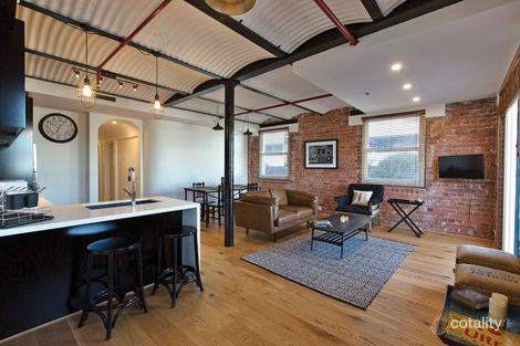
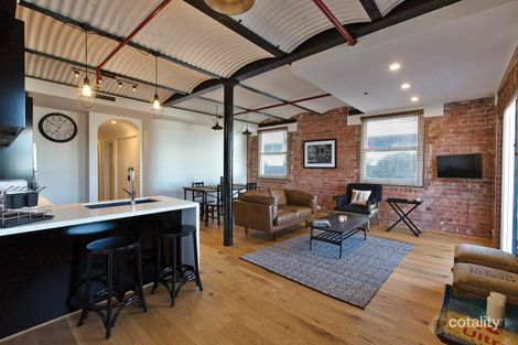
- book (471, 298)
